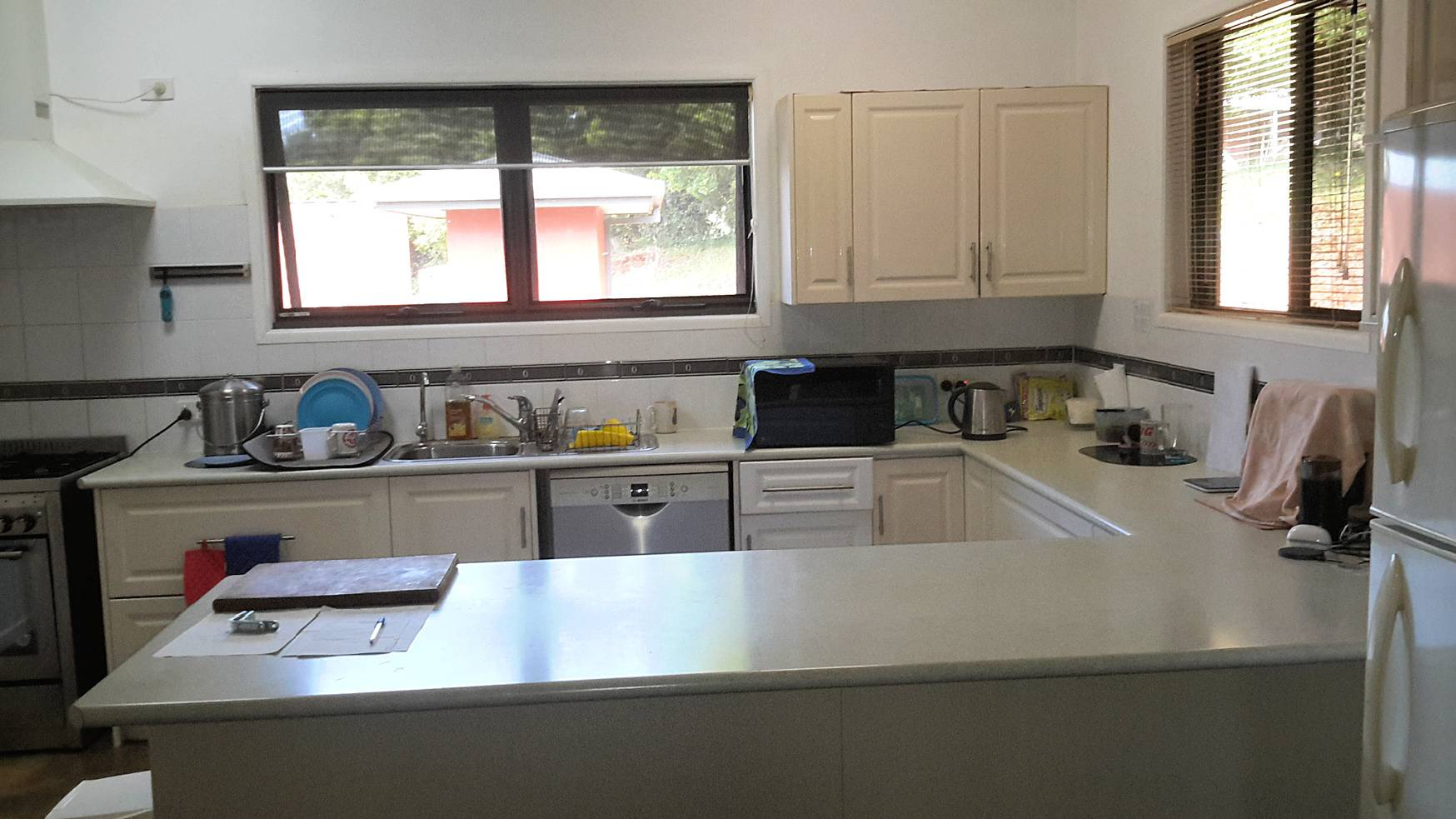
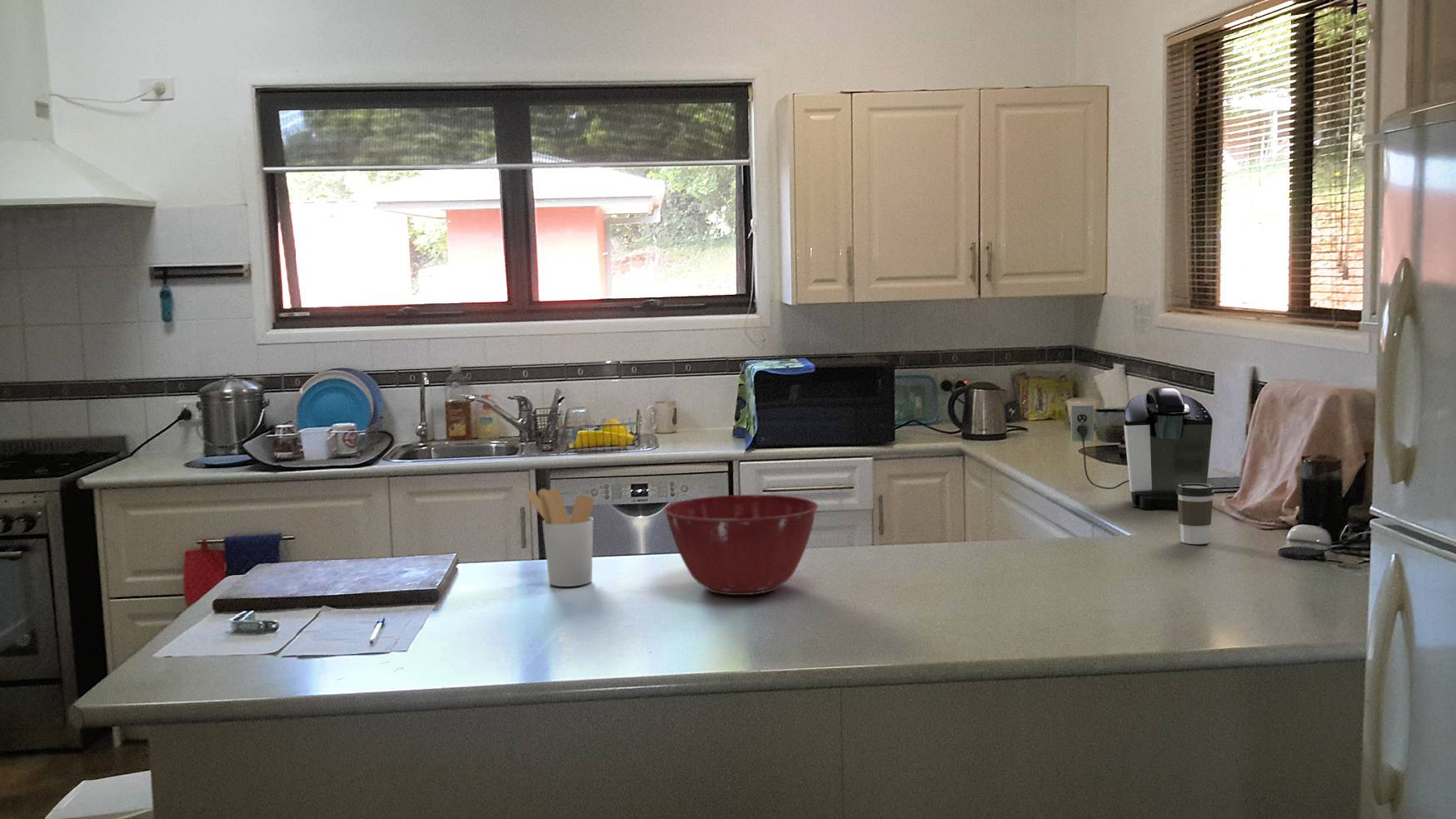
+ mixing bowl (741, 546)
+ coffee maker (1141, 446)
+ coffee cup (1194, 513)
+ utensil holder (561, 534)
